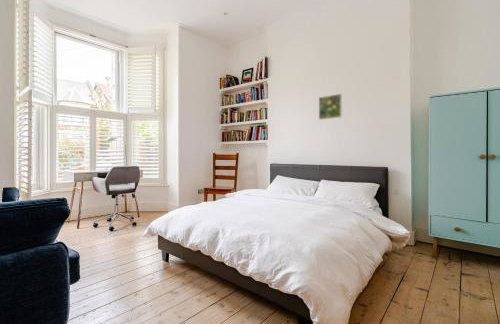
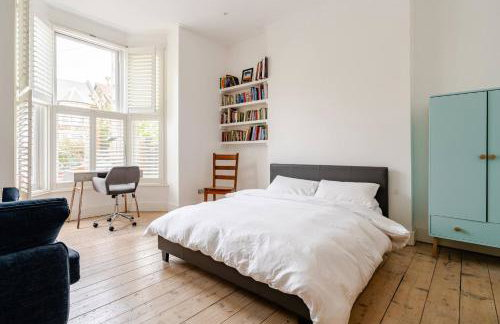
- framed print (329, 107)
